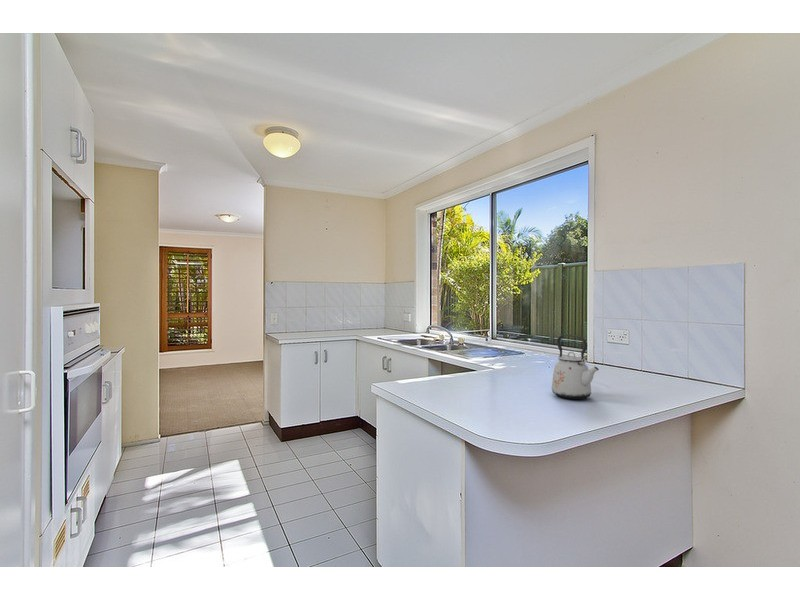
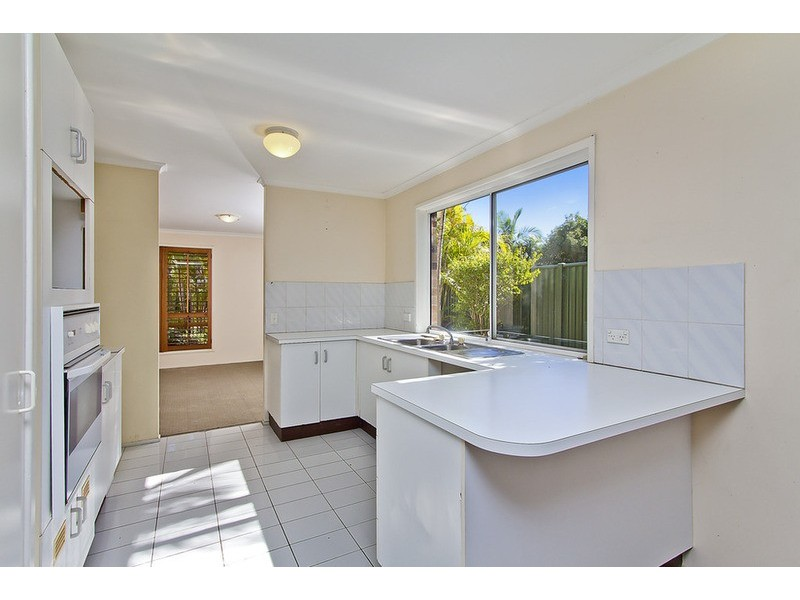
- kettle (576, 366)
